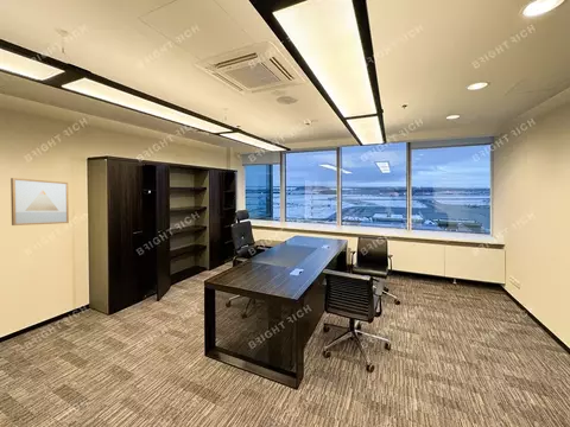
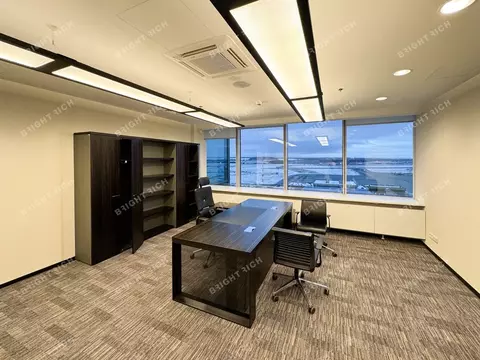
- wall art (42, 202)
